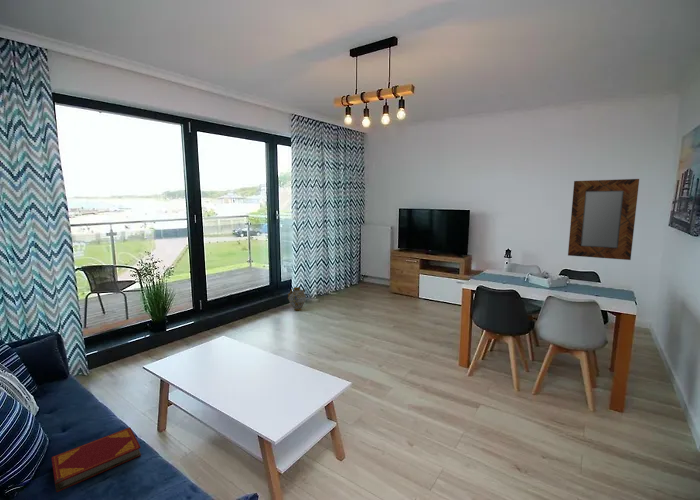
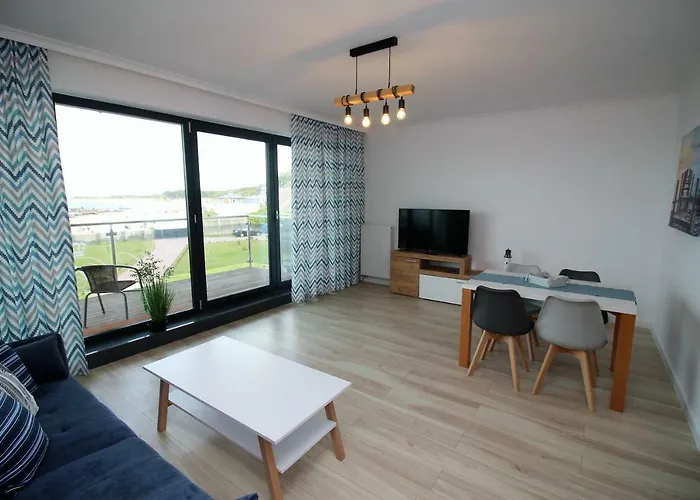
- ceramic jug (297, 298)
- hardback book (97, 455)
- home mirror (601, 219)
